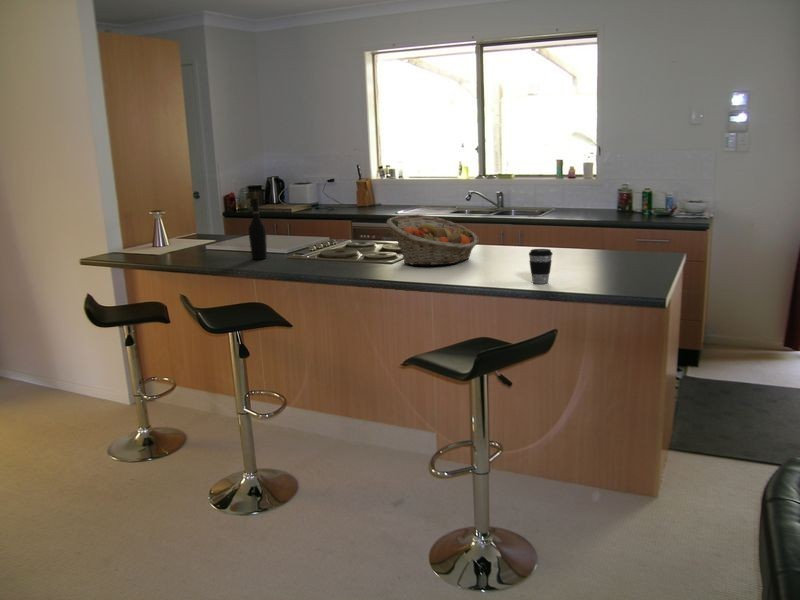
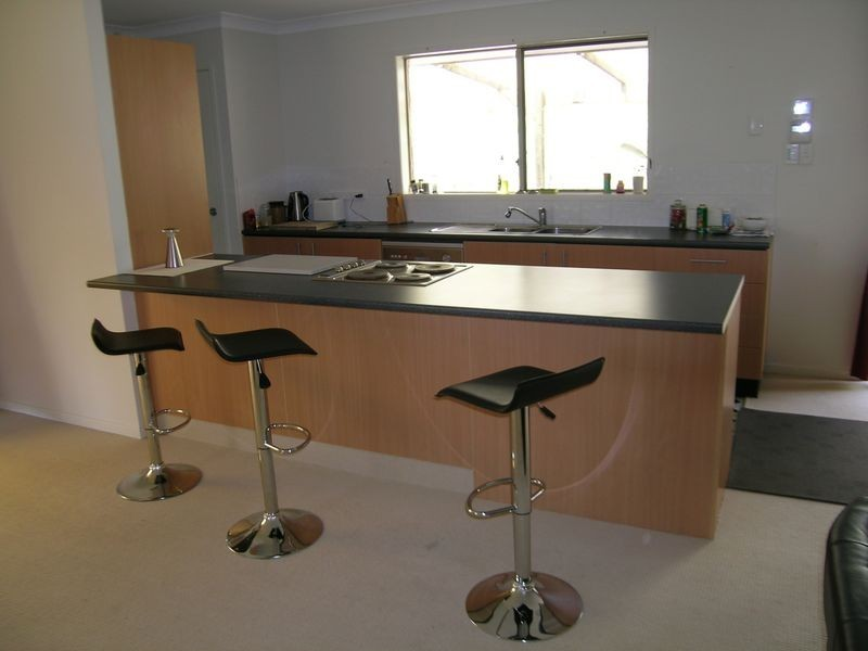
- fruit basket (432, 238)
- wine bottle (257, 228)
- coffee cup (540, 266)
